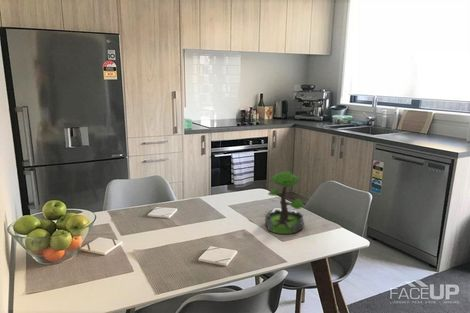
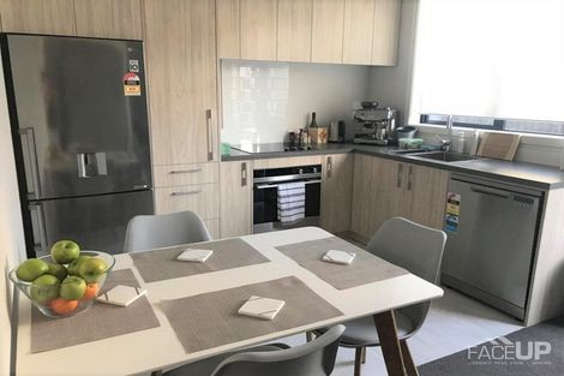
- plant (285, 198)
